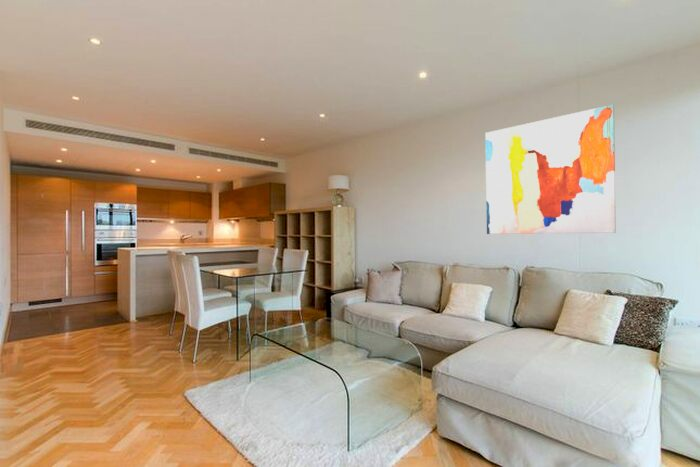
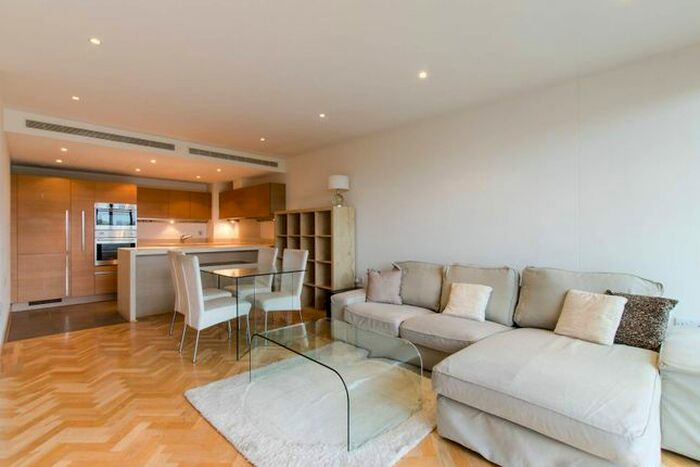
- wall art (543, 177)
